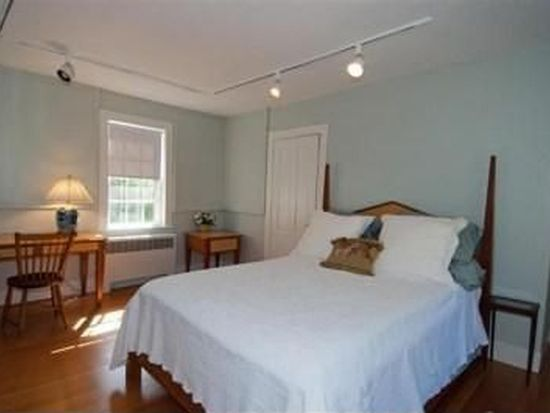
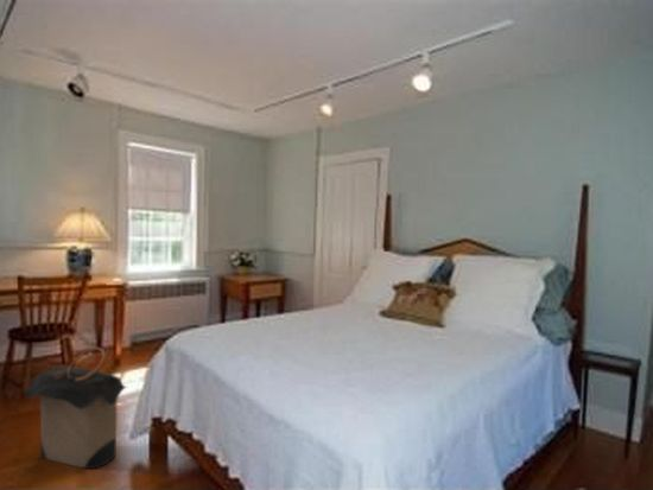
+ laundry hamper (75, 402)
